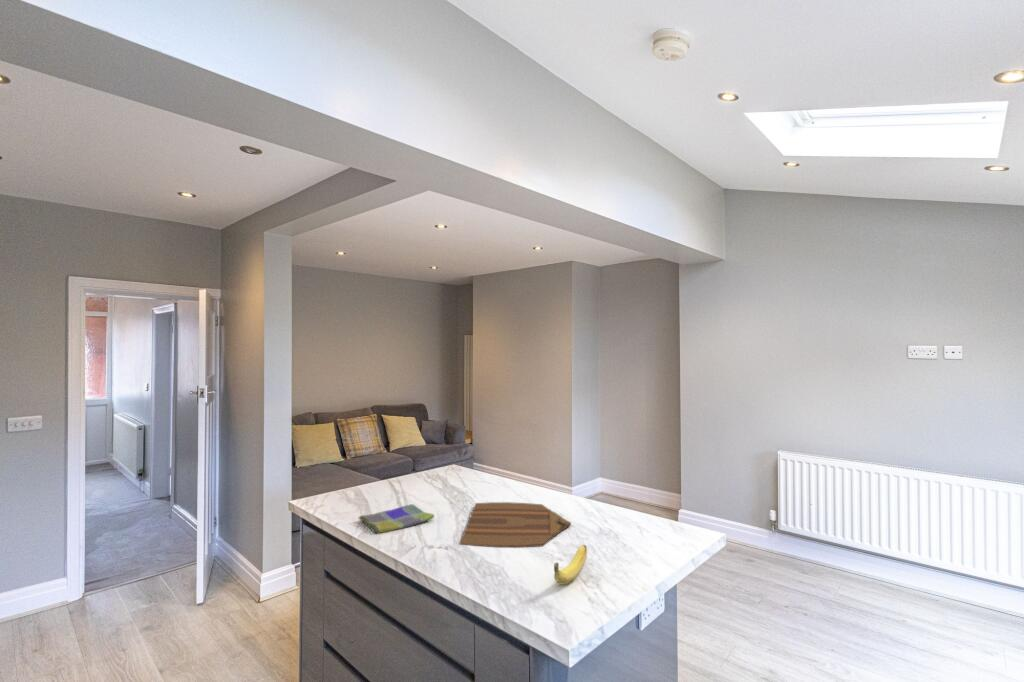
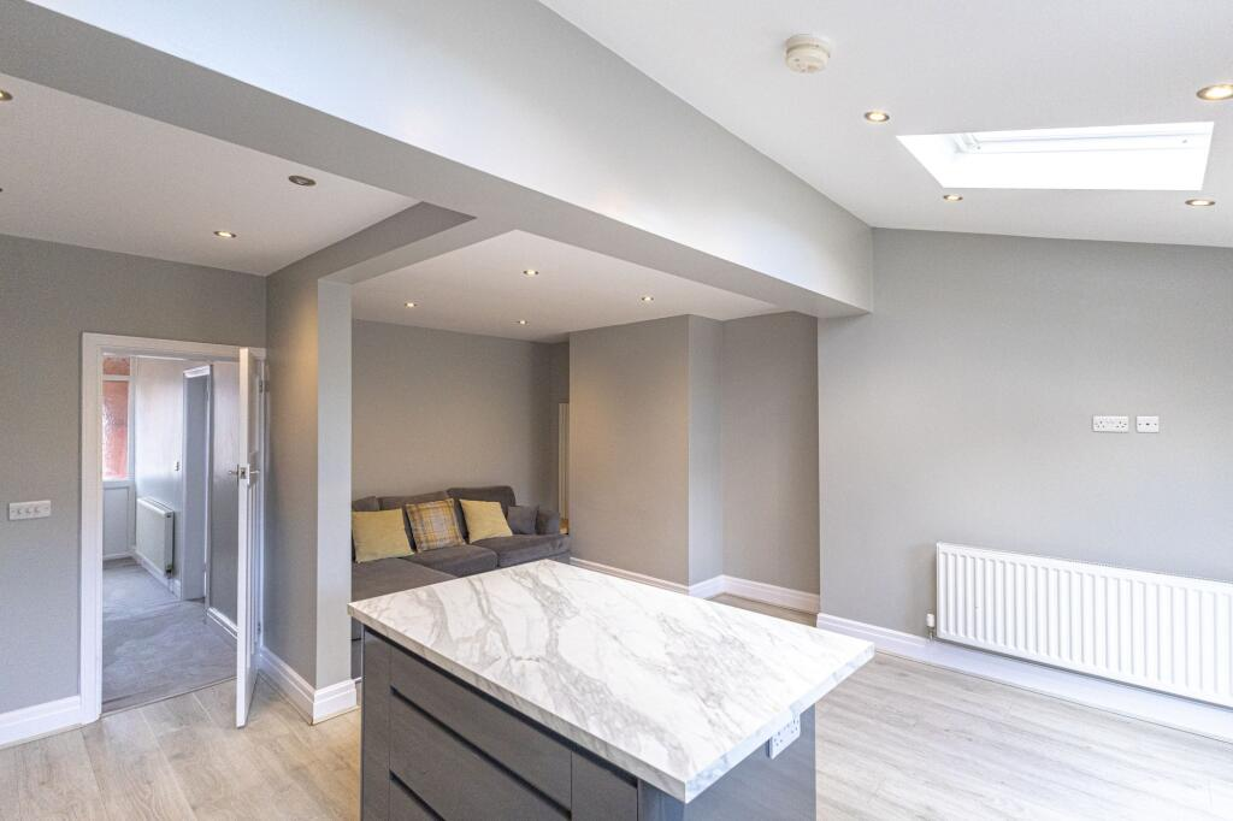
- banana (570, 565)
- dish towel (396, 517)
- cutting board (519, 521)
